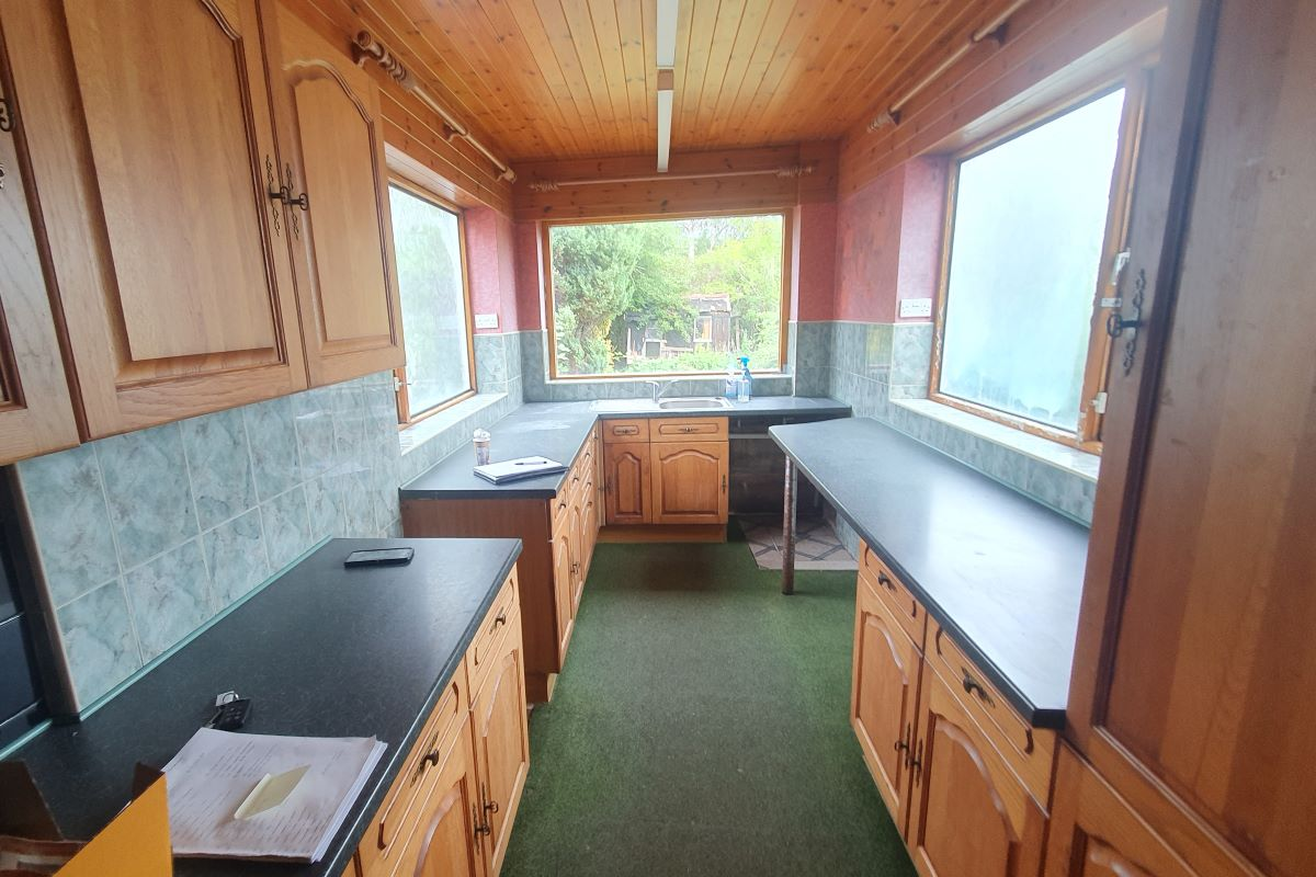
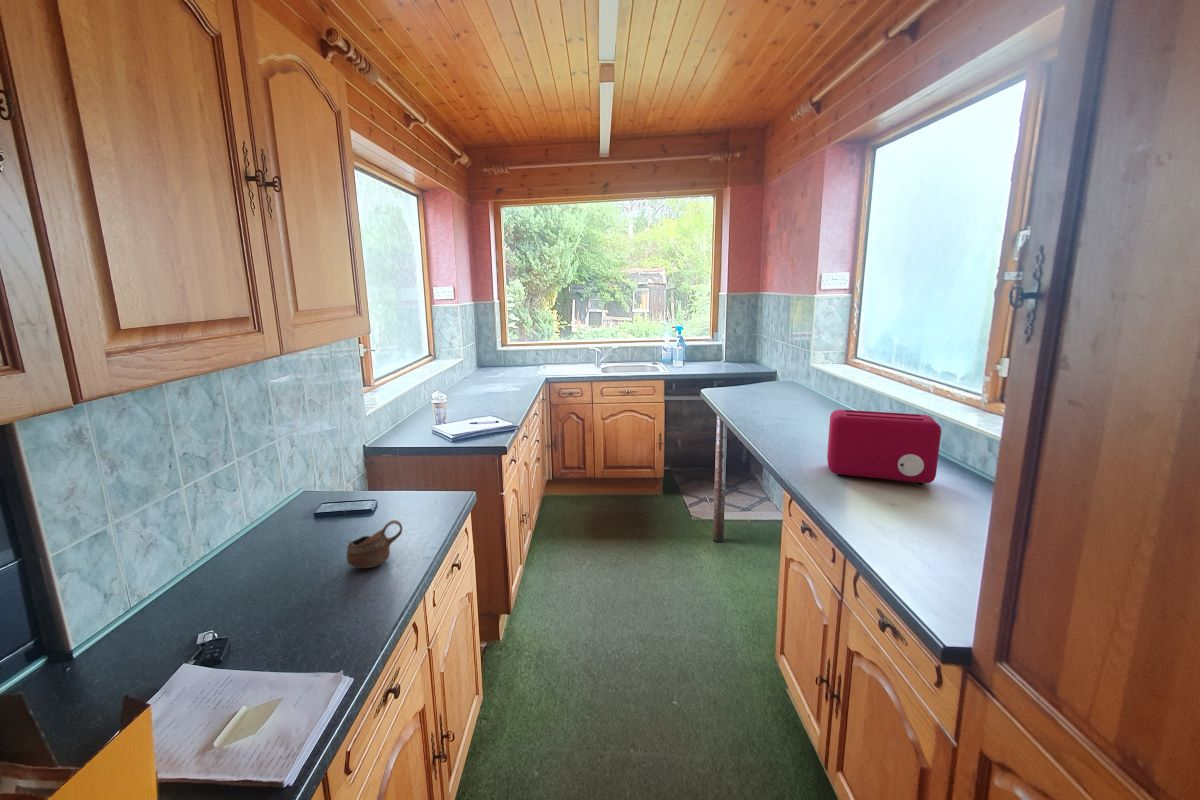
+ cup (373, 545)
+ toaster (880, 446)
